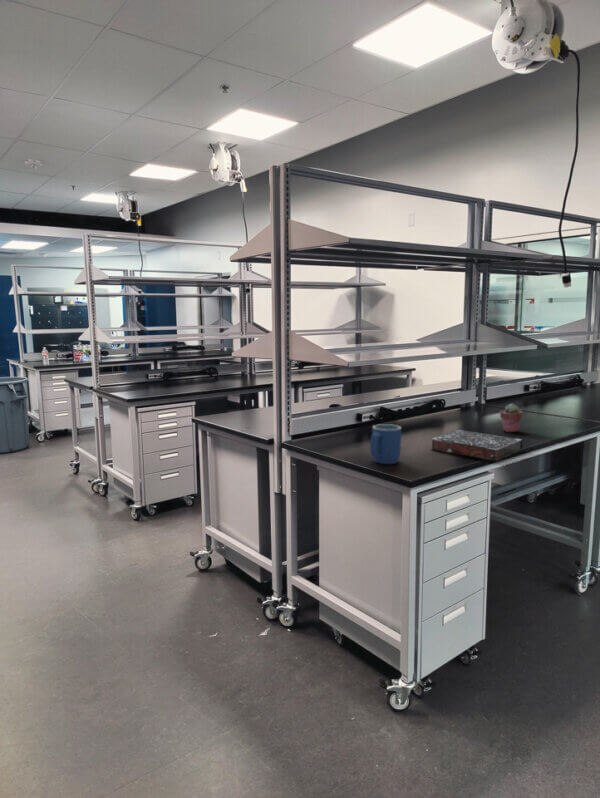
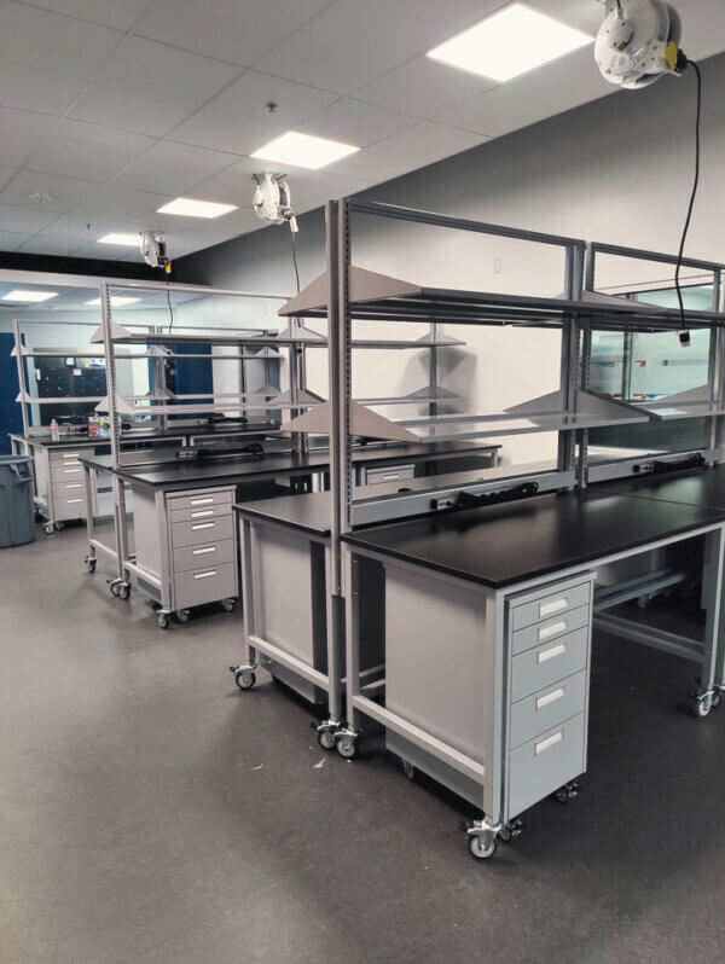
- potted succulent (511, 417)
- book (476, 443)
- mug (384, 444)
